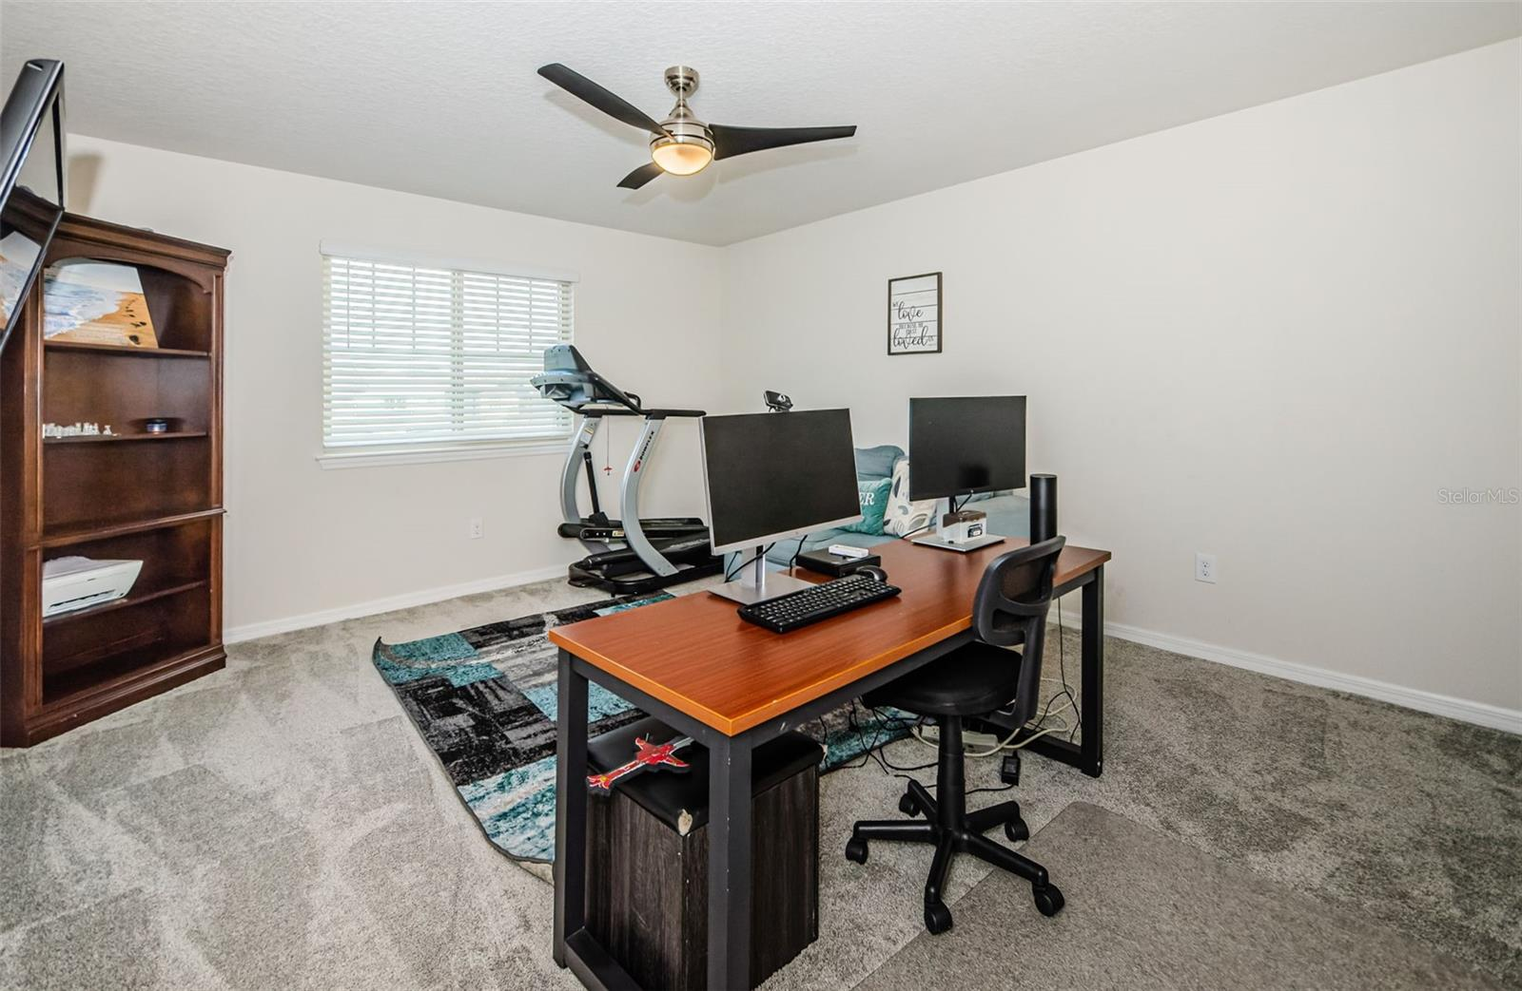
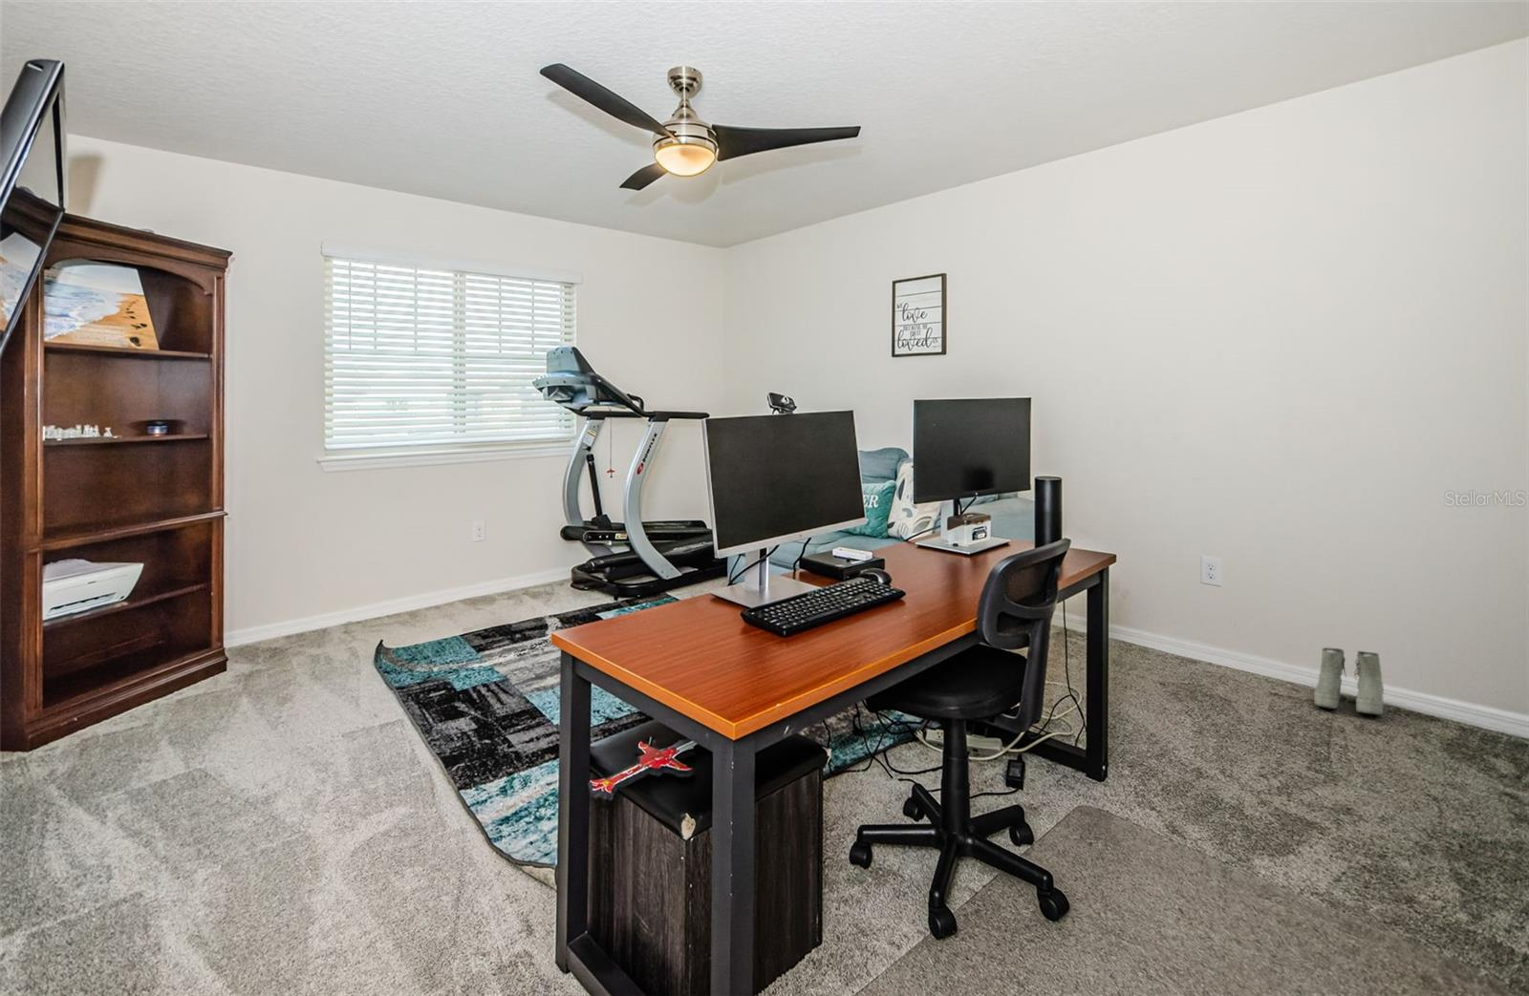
+ boots (1345, 676)
